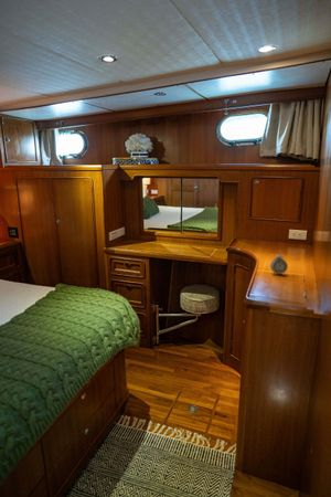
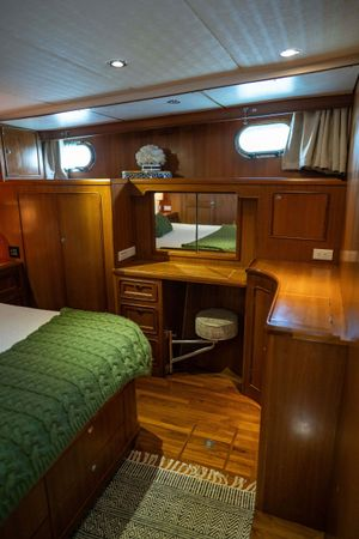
- alarm clock (279, 262)
